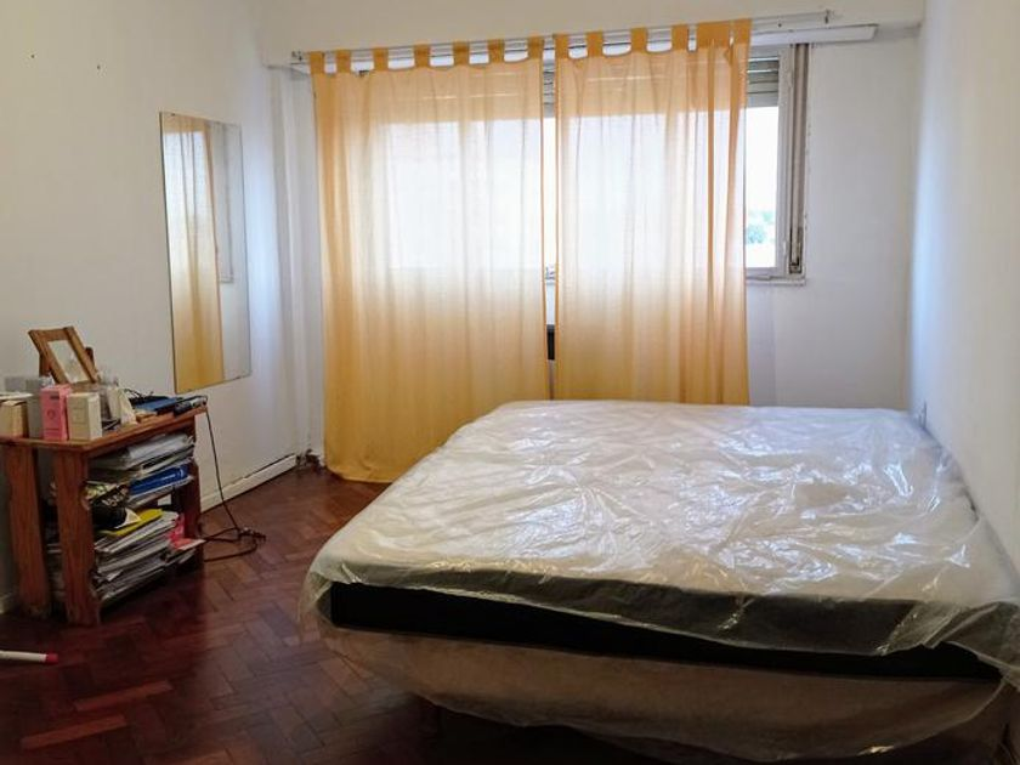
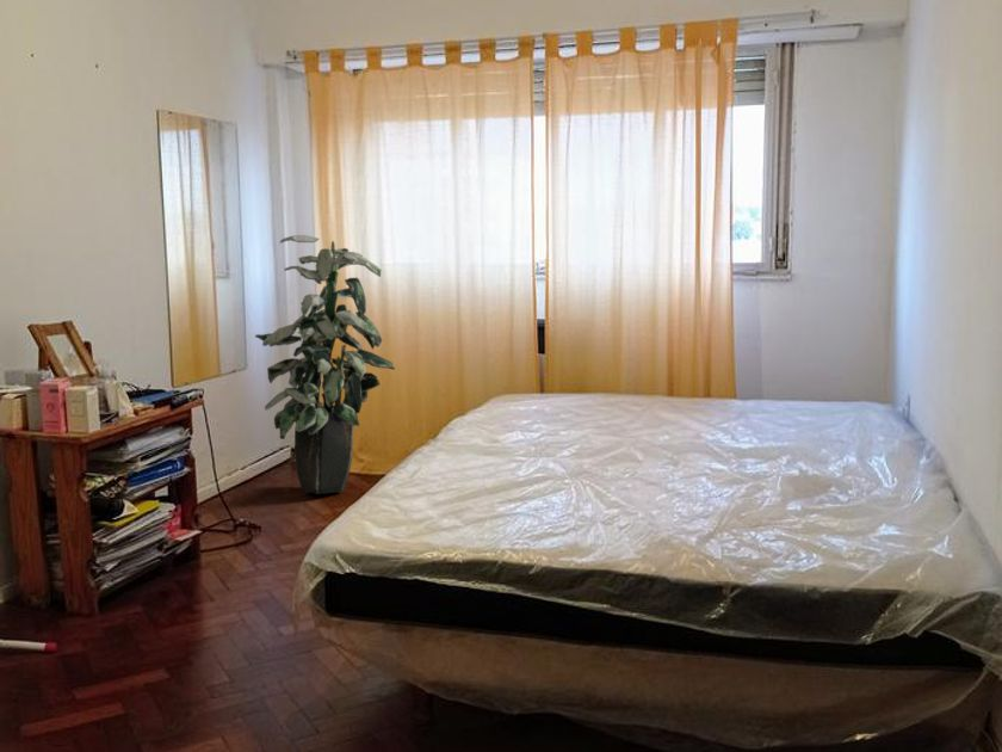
+ indoor plant (321, 364)
